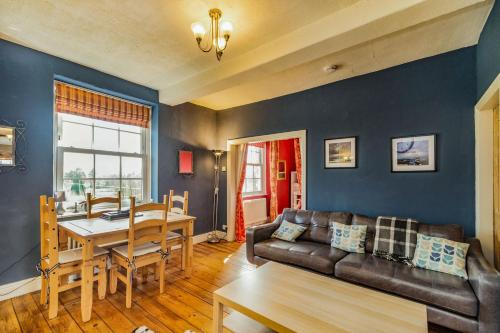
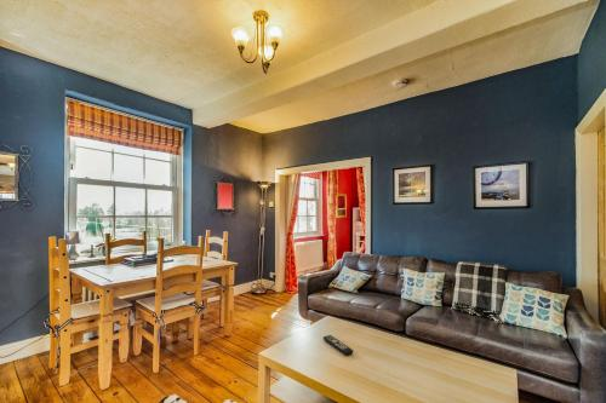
+ remote control (337, 344)
